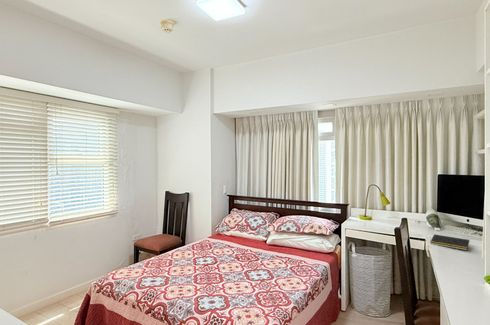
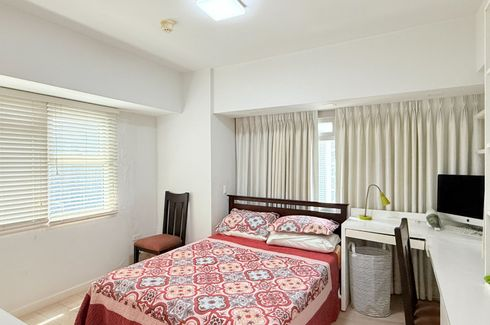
- notepad (449, 241)
